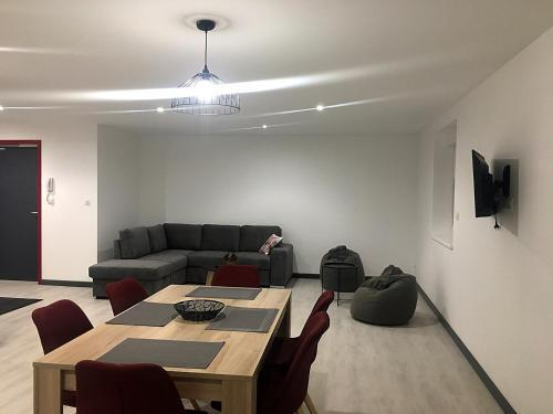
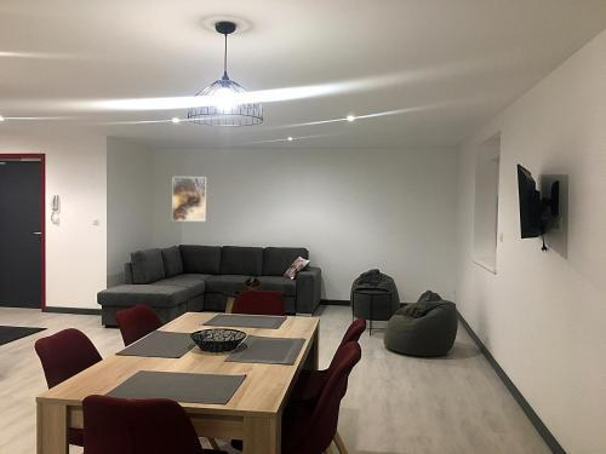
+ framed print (189, 199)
